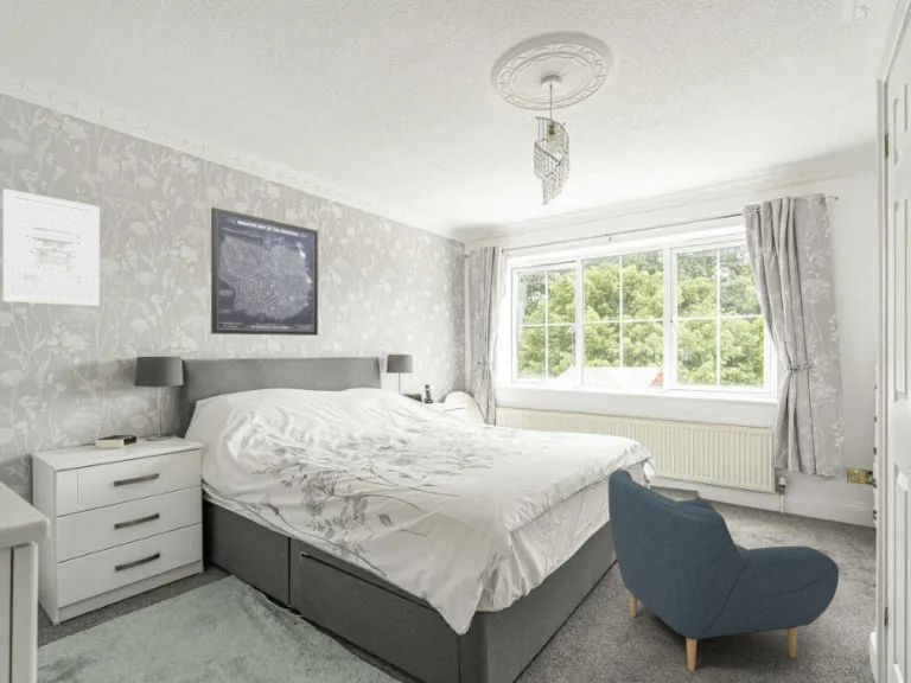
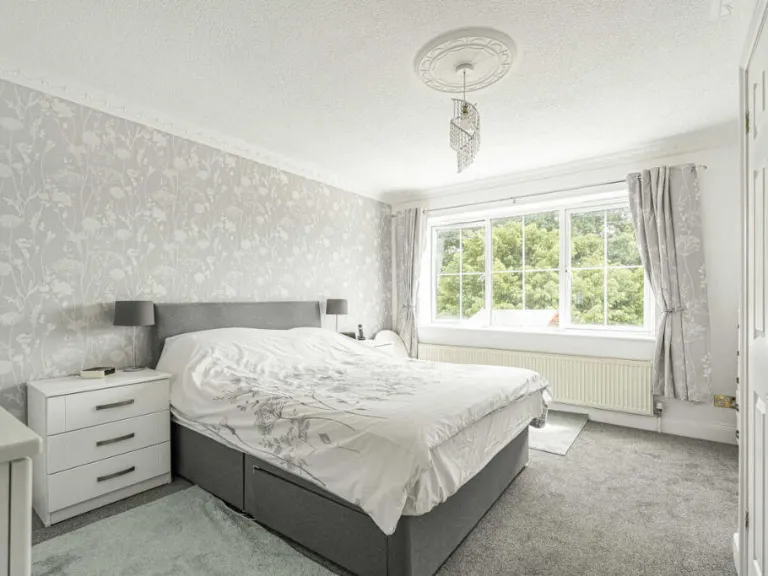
- wall art (53, 250)
- wall art (269, 277)
- armchair (711, 557)
